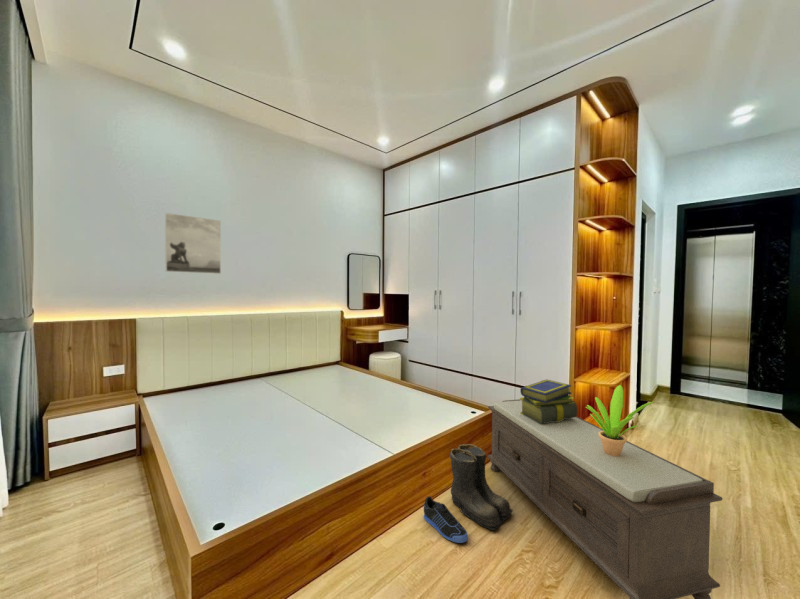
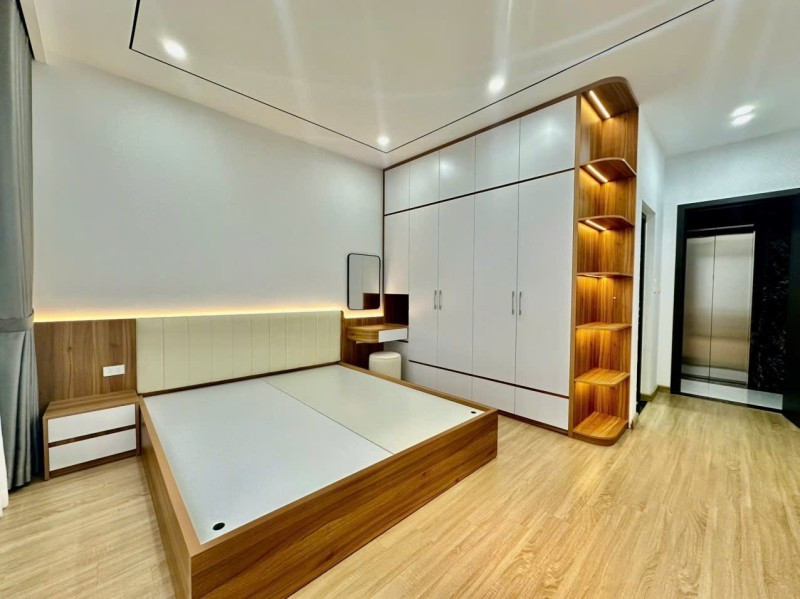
- potted plant (612, 422)
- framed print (194, 244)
- stack of books (547, 400)
- boots (478, 482)
- sneaker (444, 518)
- bench (571, 474)
